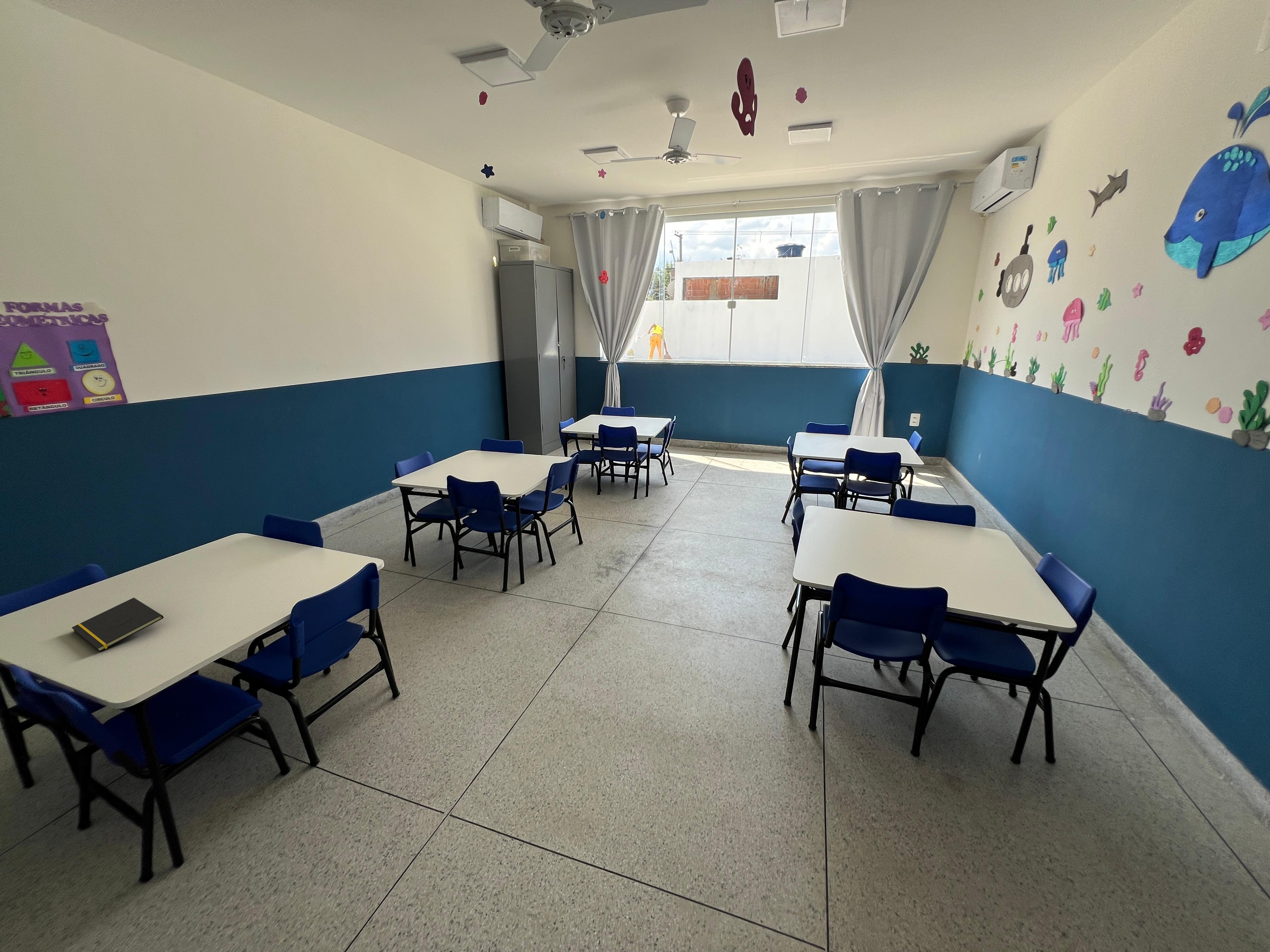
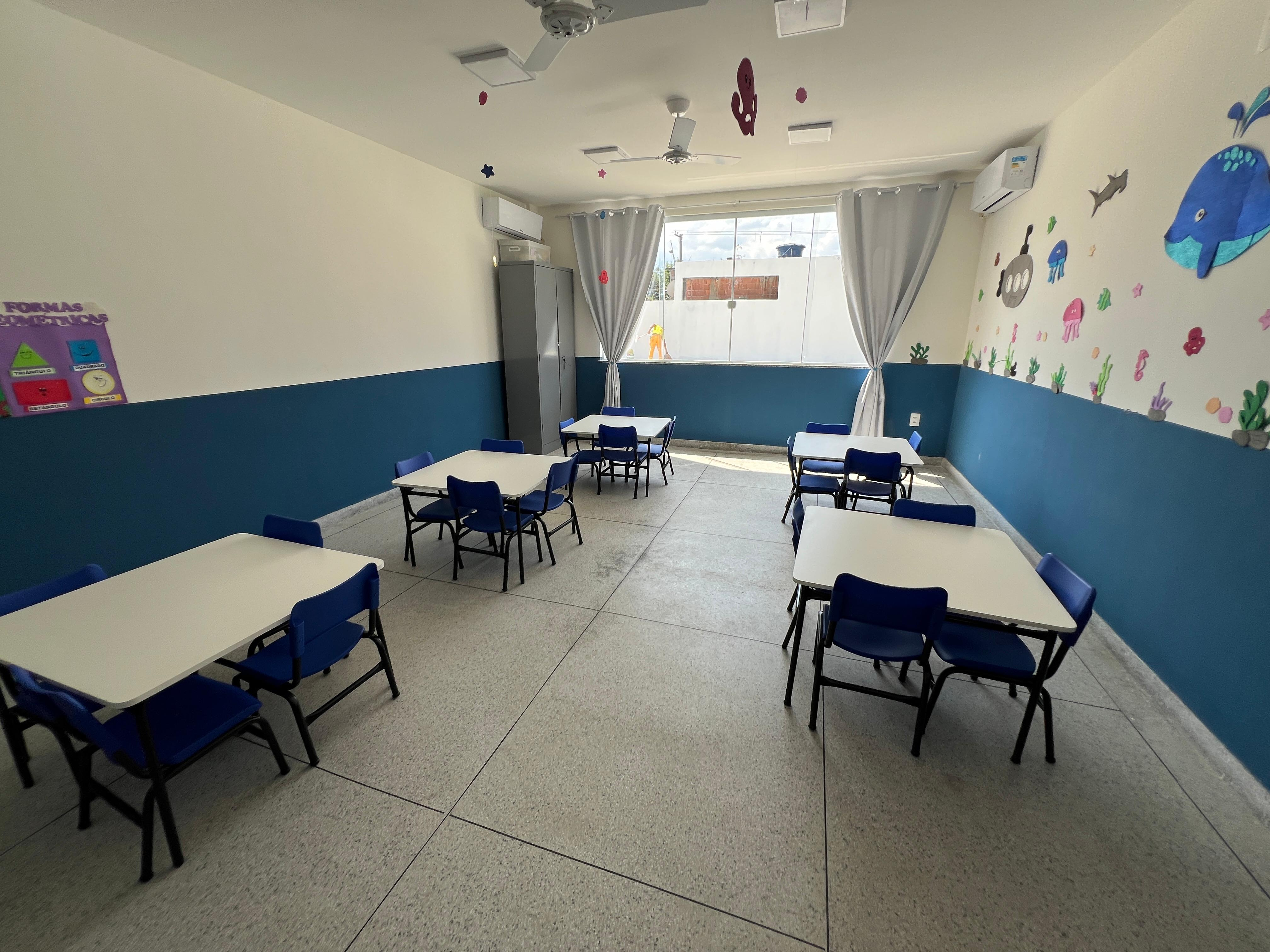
- notepad (118, 623)
